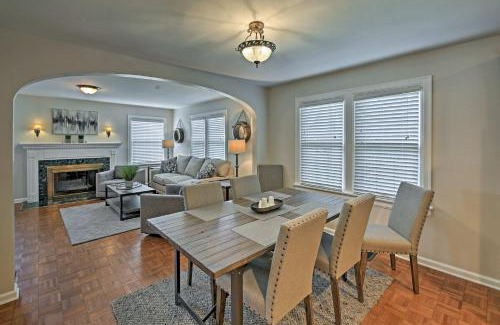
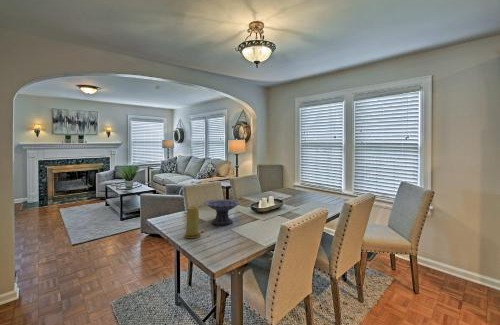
+ candle (192, 221)
+ decorative bowl (222, 212)
